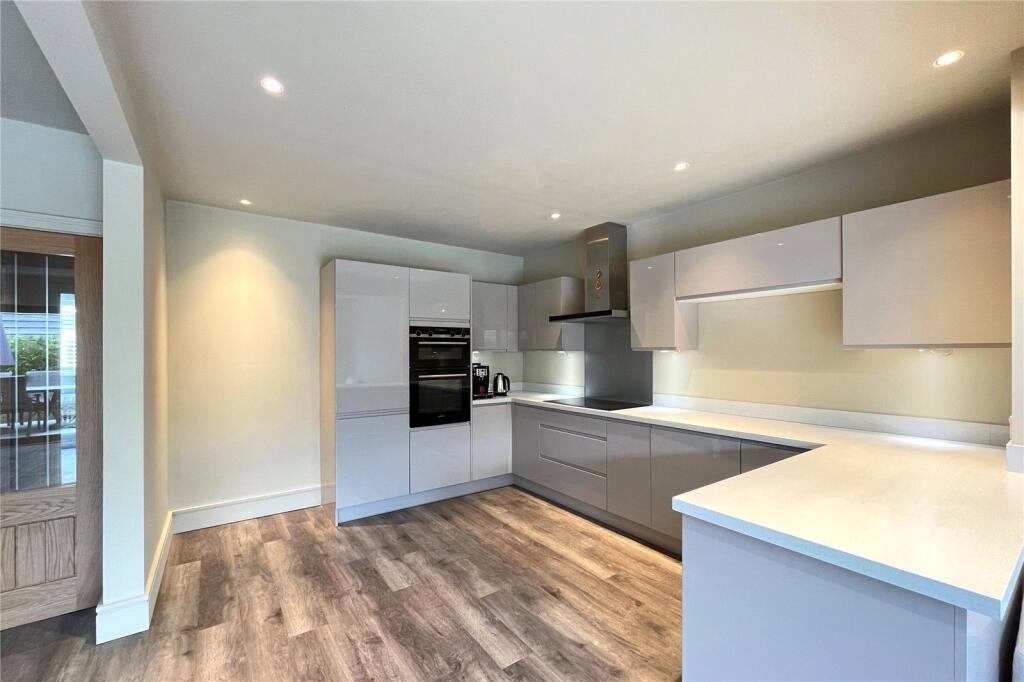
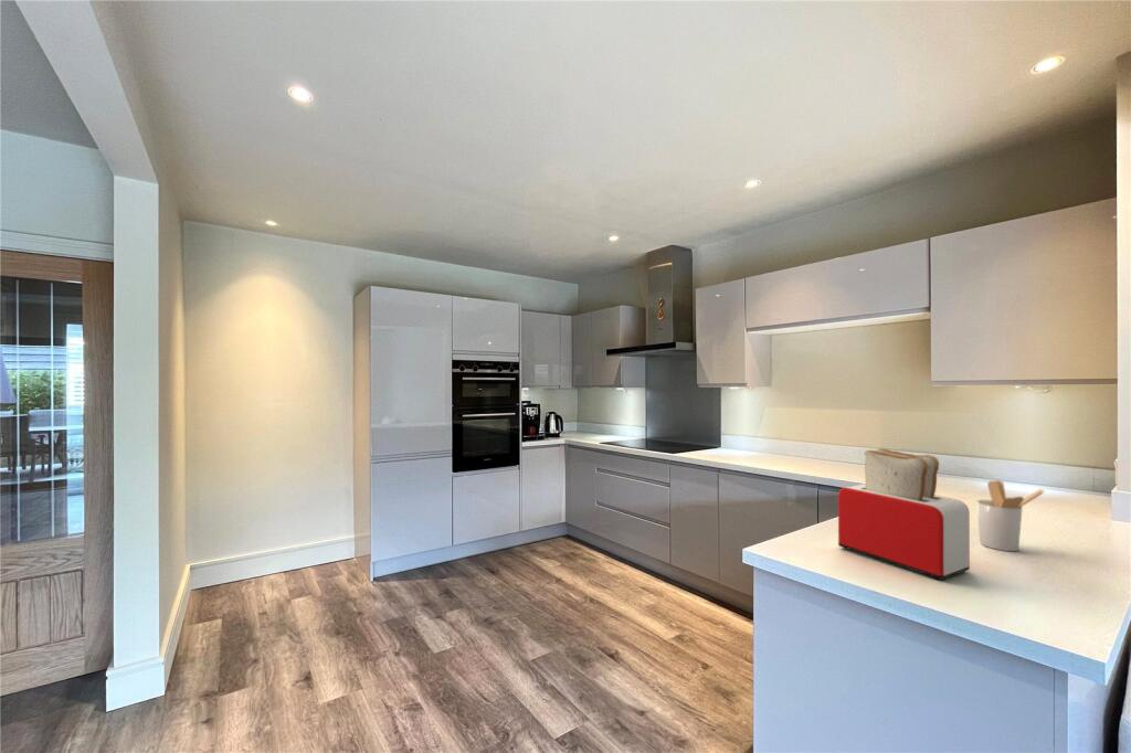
+ toaster (895, 505)
+ utensil holder (1011, 516)
